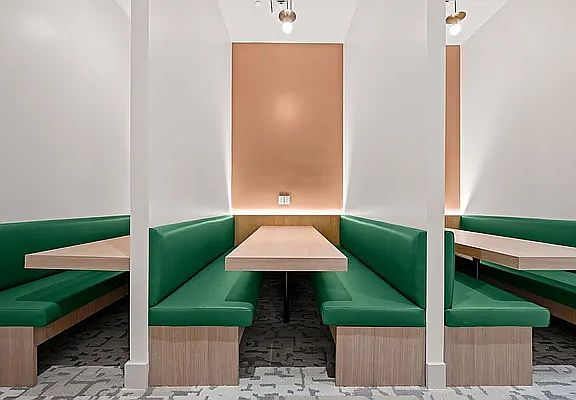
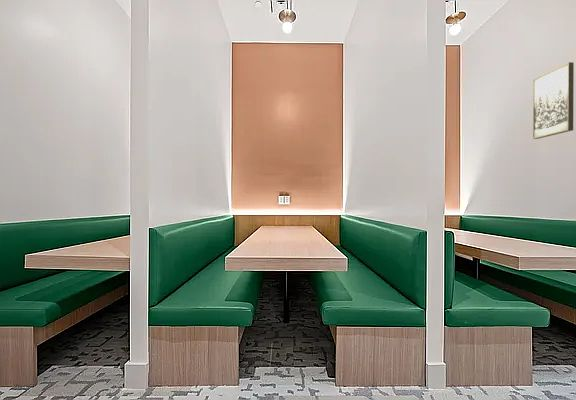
+ wall art (551, 103)
